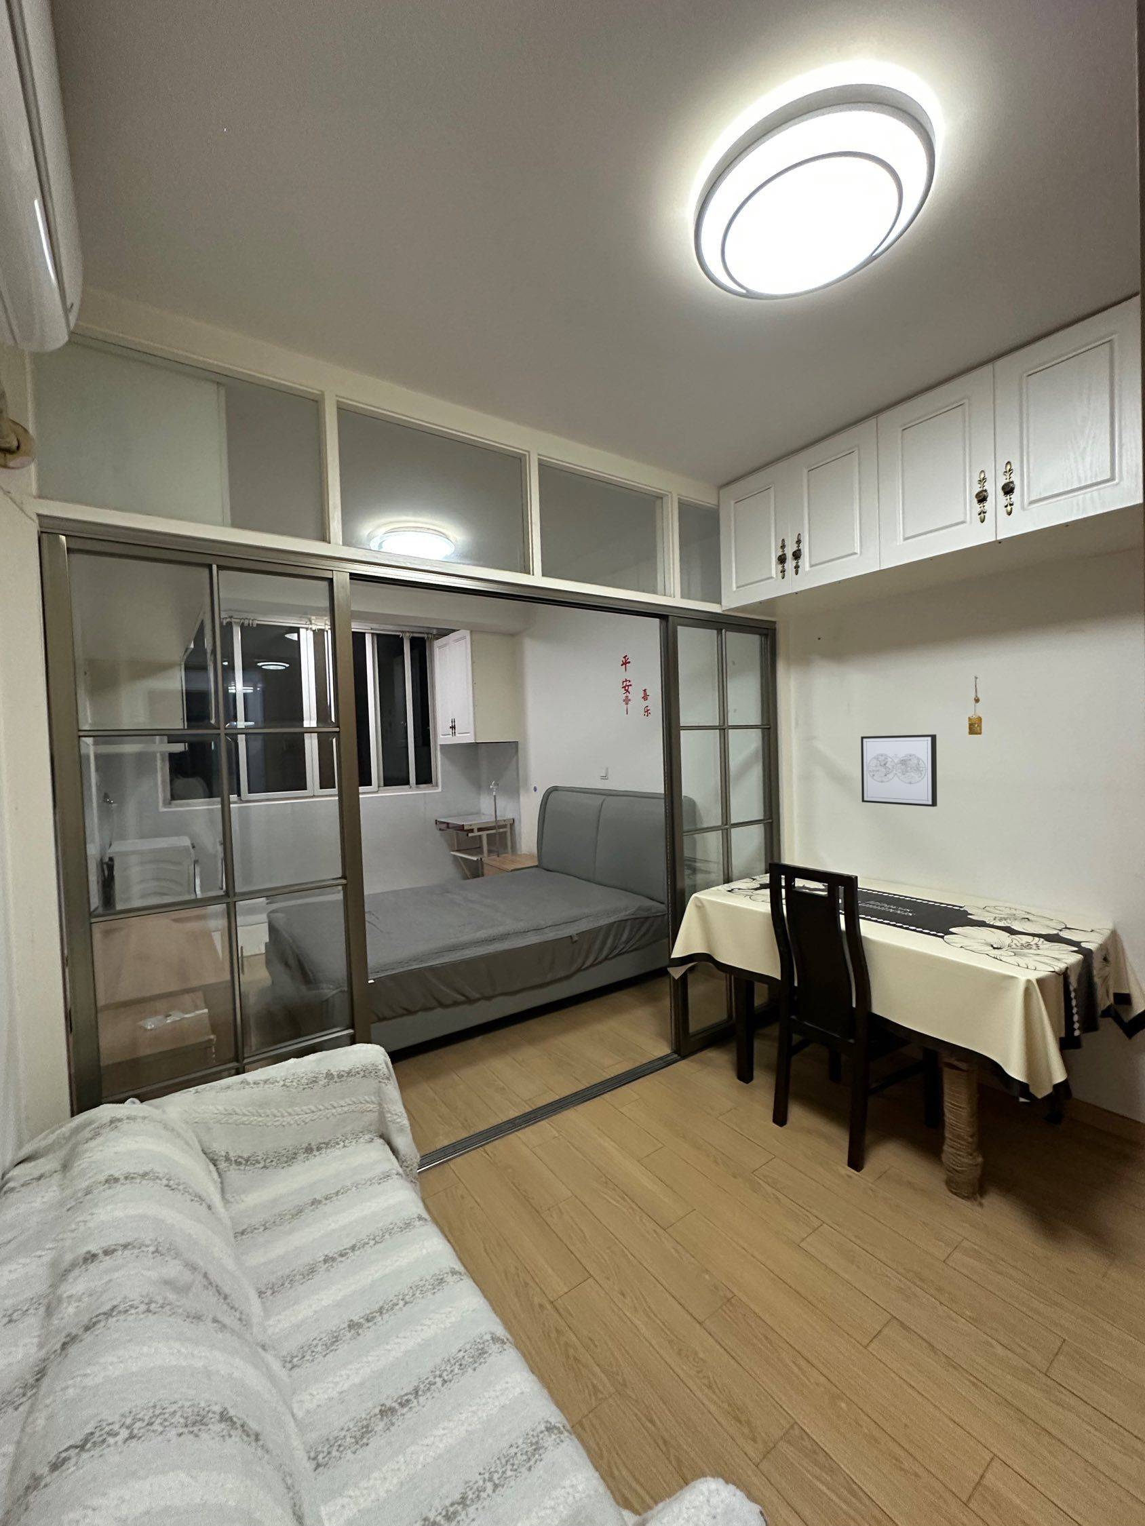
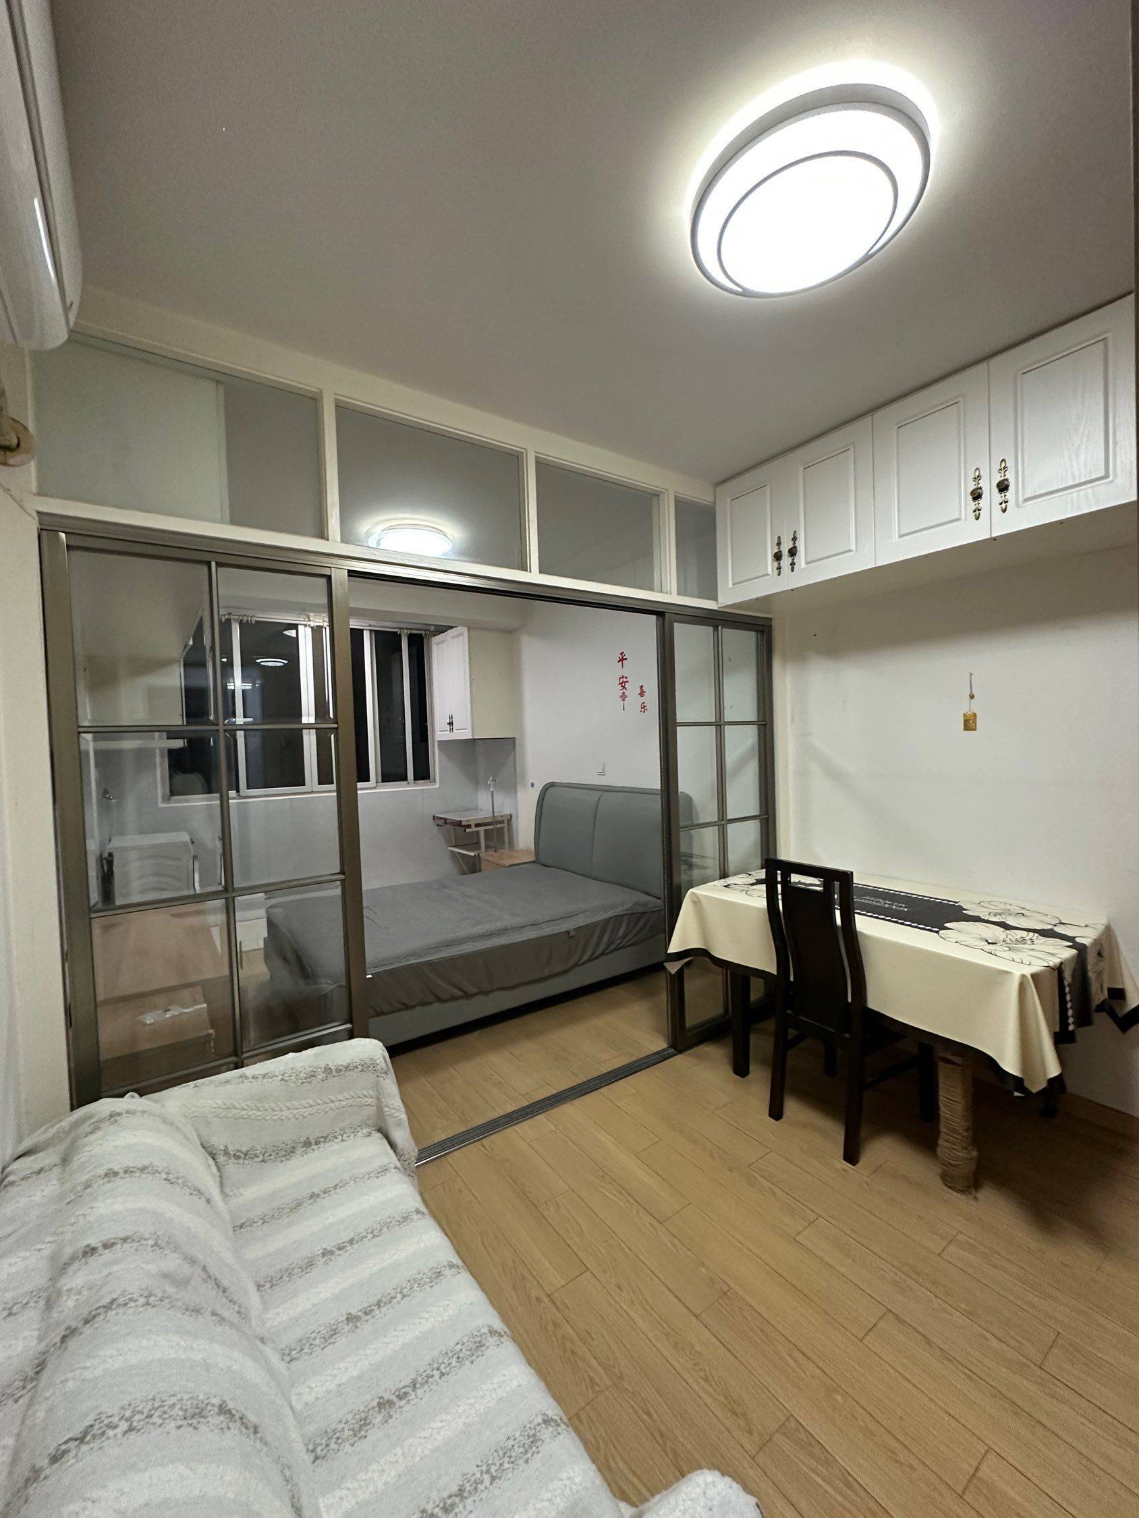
- wall art (897, 770)
